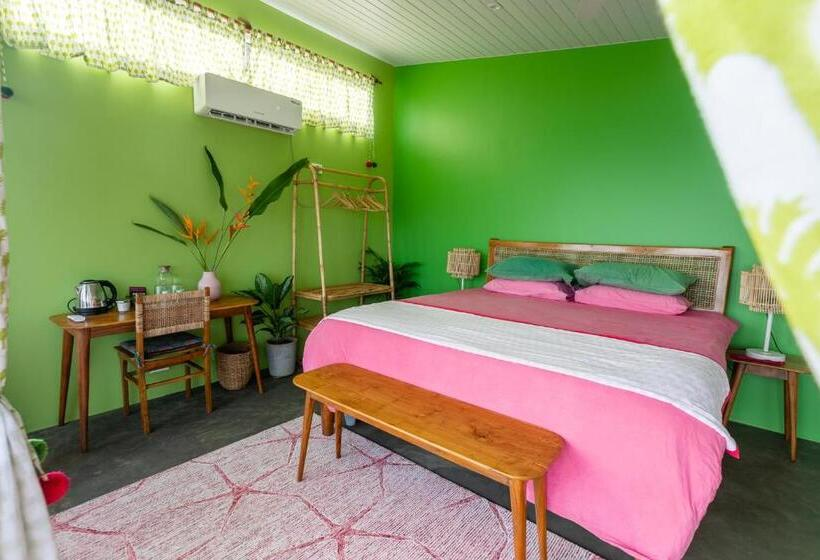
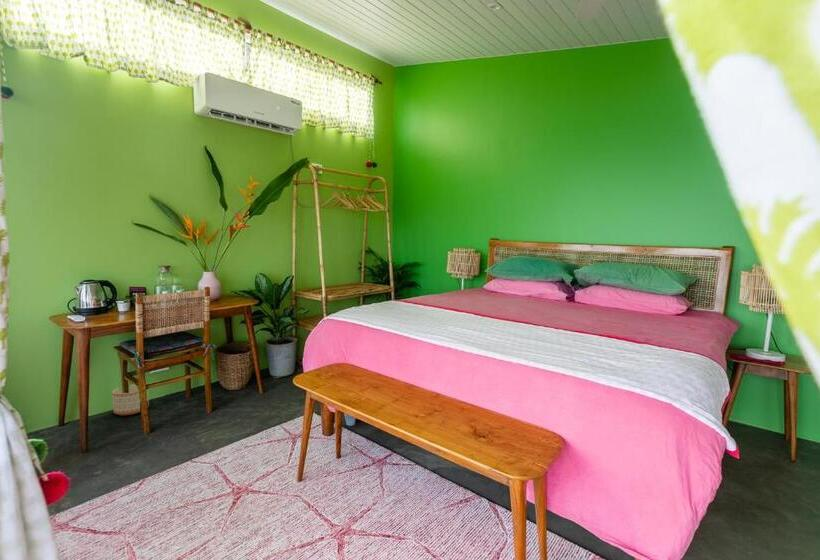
+ planter (130, 399)
